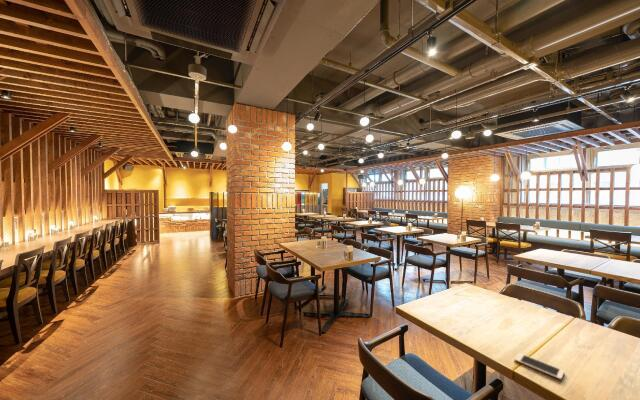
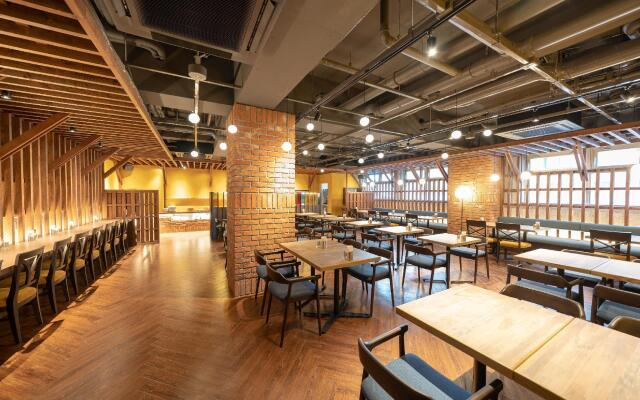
- cell phone (538, 365)
